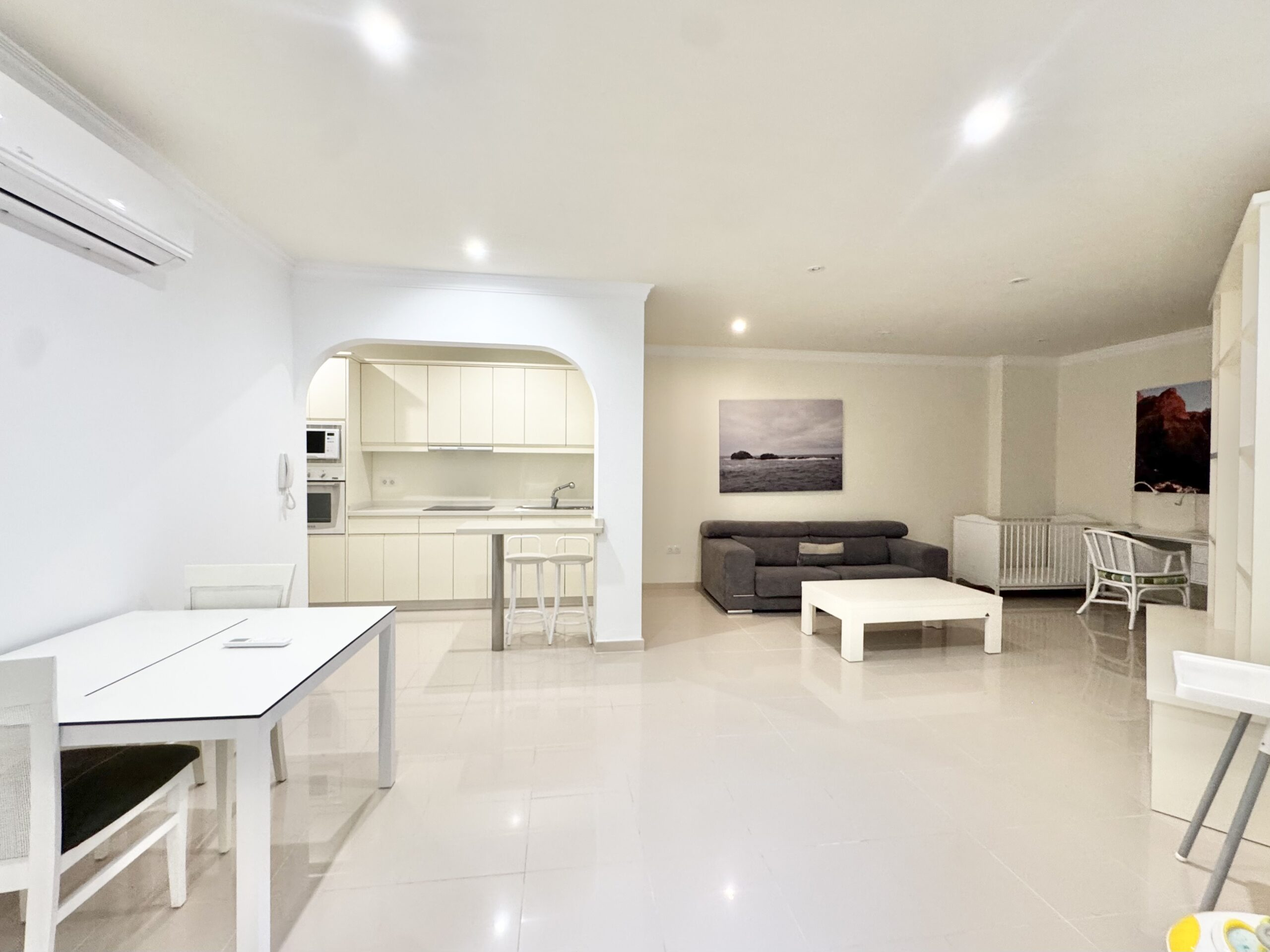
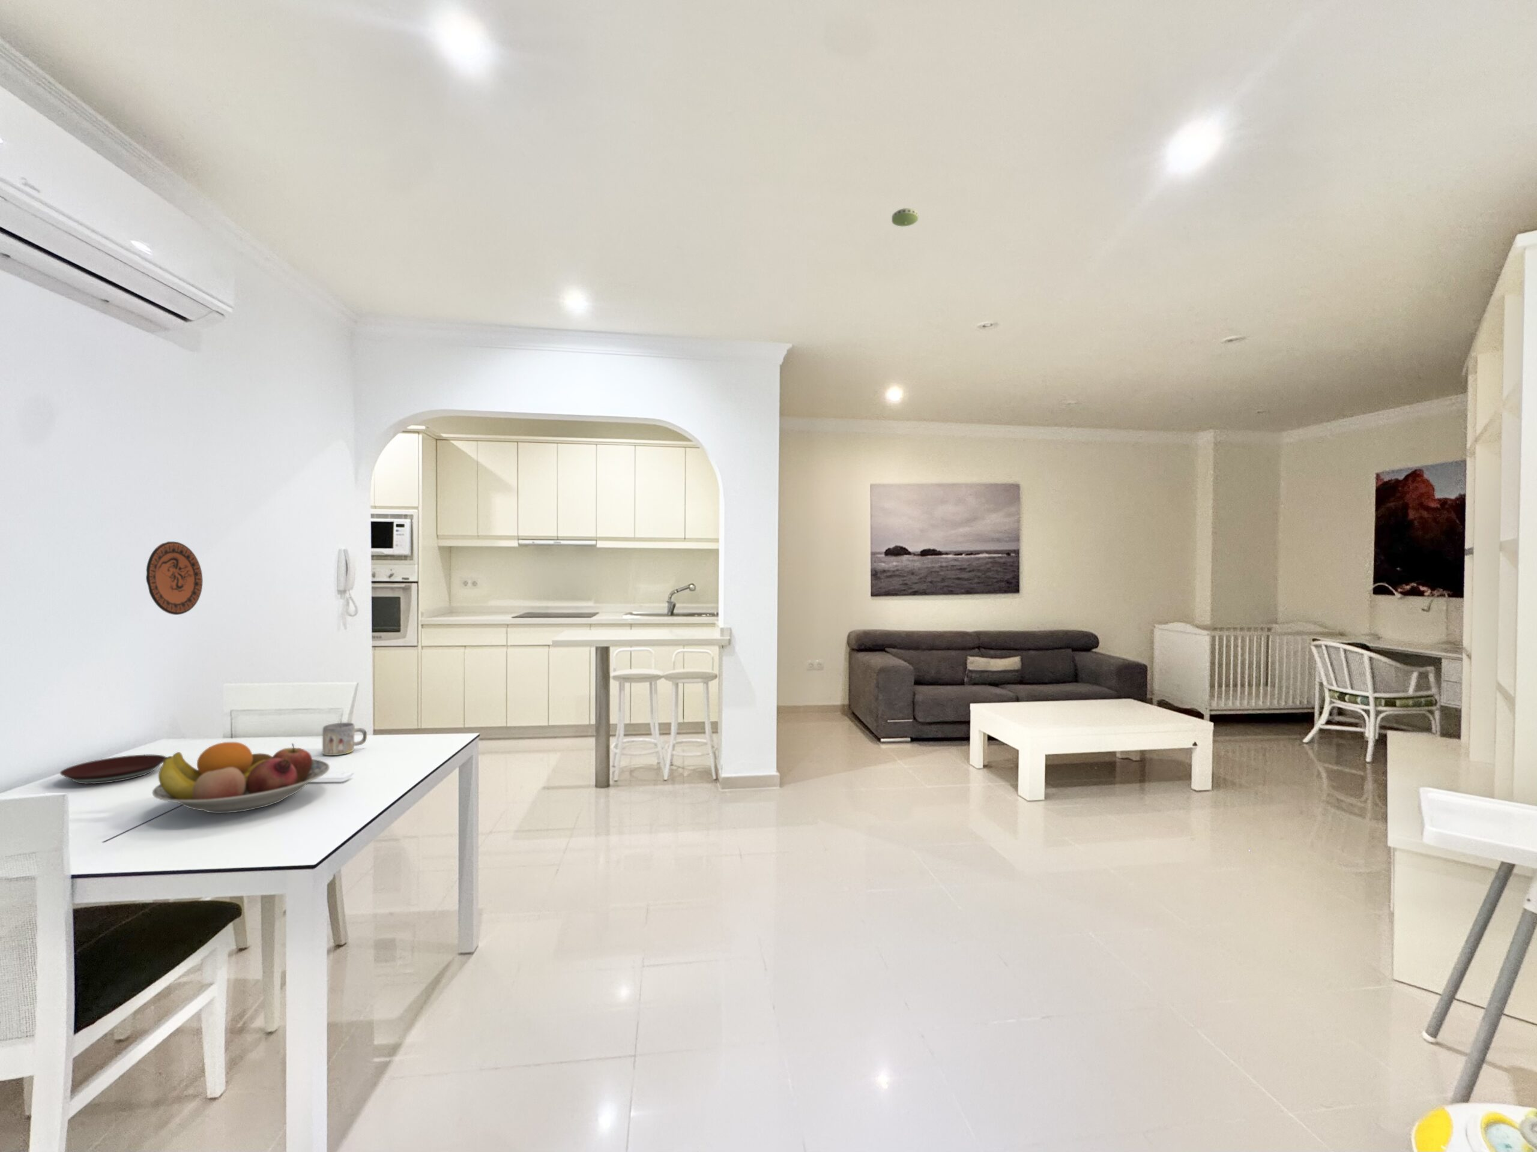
+ plate (115, 770)
+ mug (345, 737)
+ decorative plate (174, 577)
+ smoke detector (905, 217)
+ fruit bowl (246, 771)
